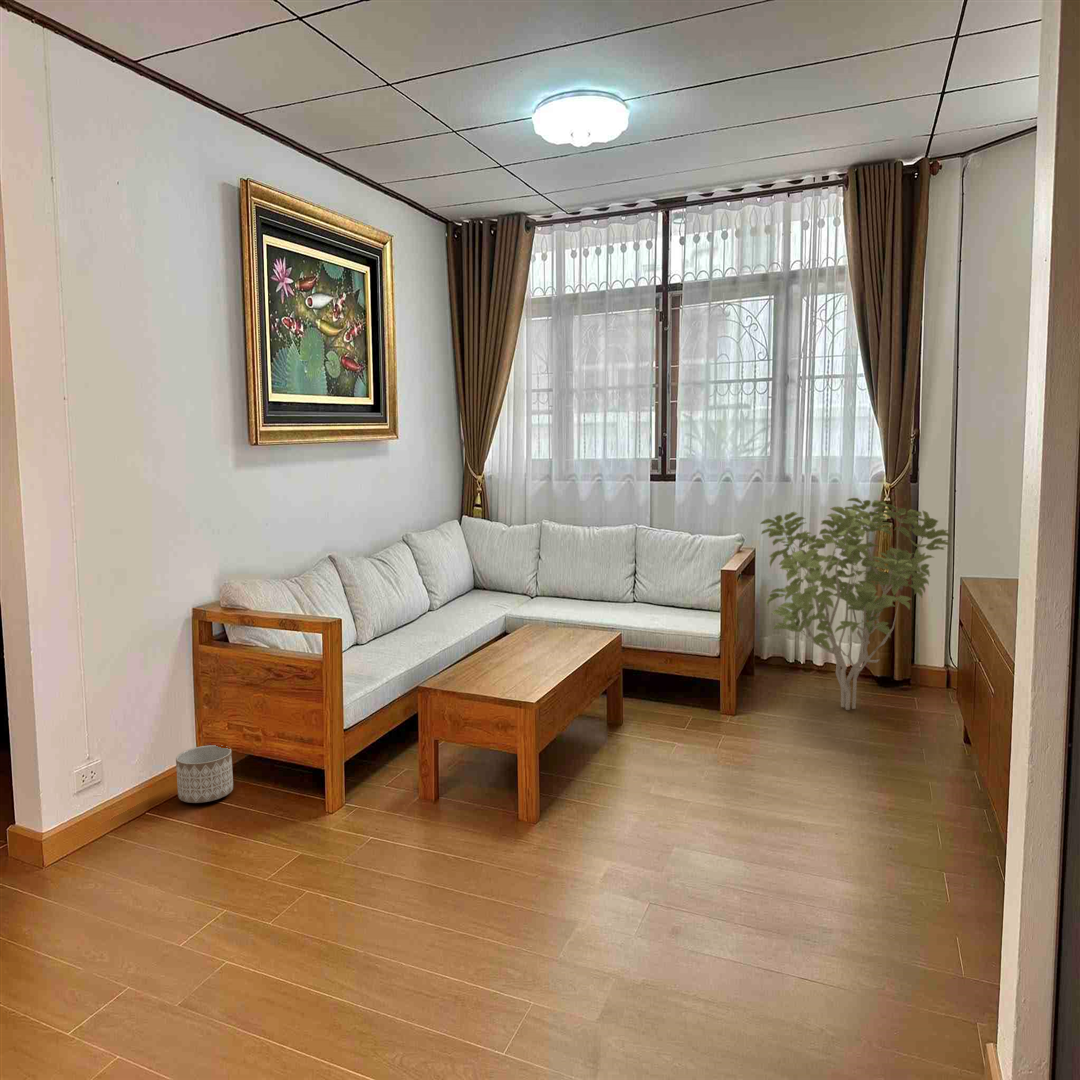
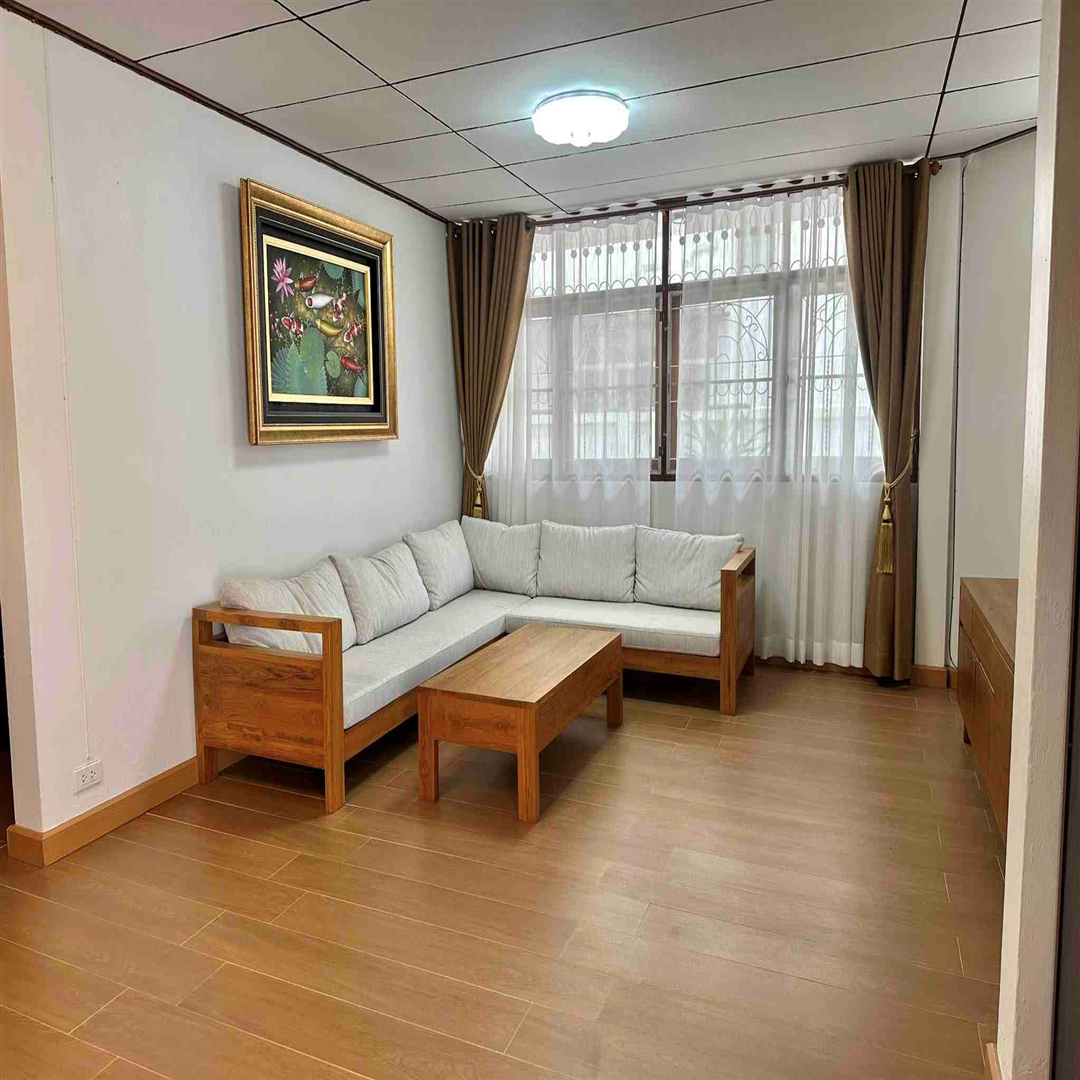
- planter (205, 775)
- shrub (852, 604)
